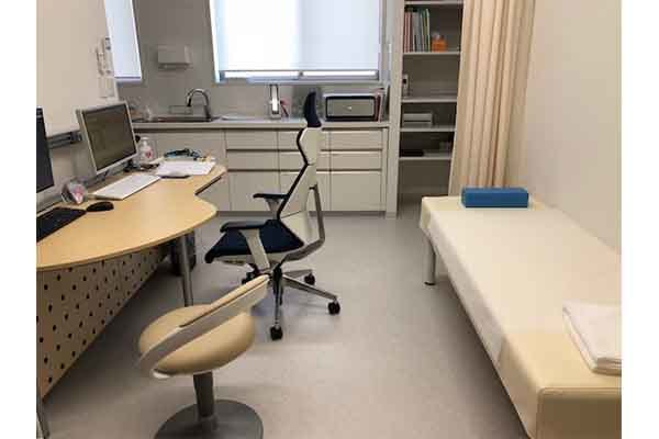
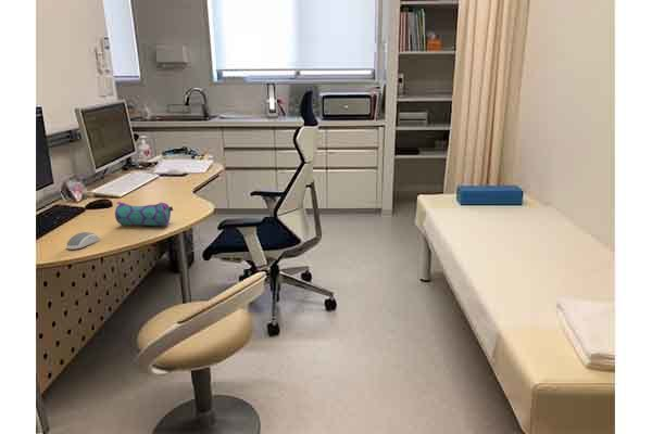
+ pencil case (143, 213)
+ computer mouse (82, 238)
